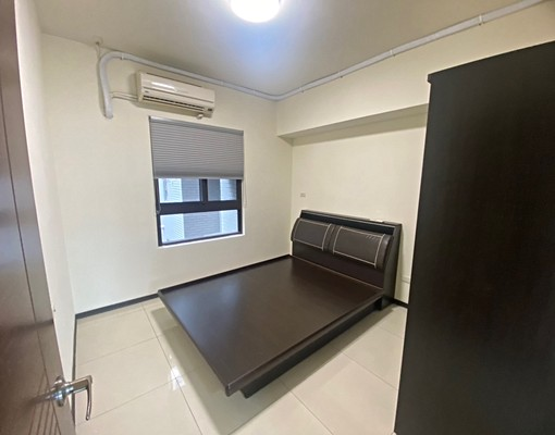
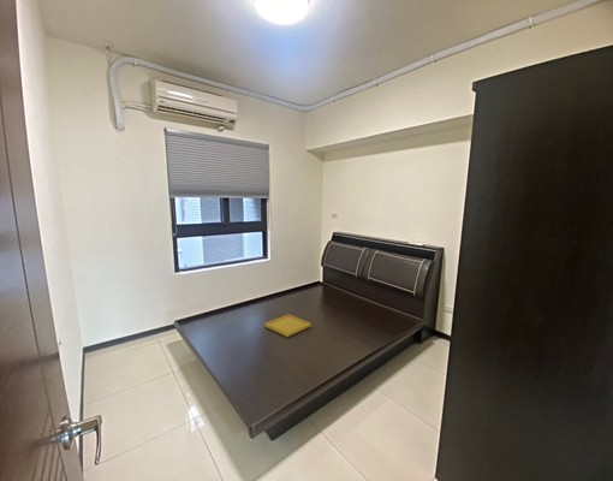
+ serving tray (287, 325)
